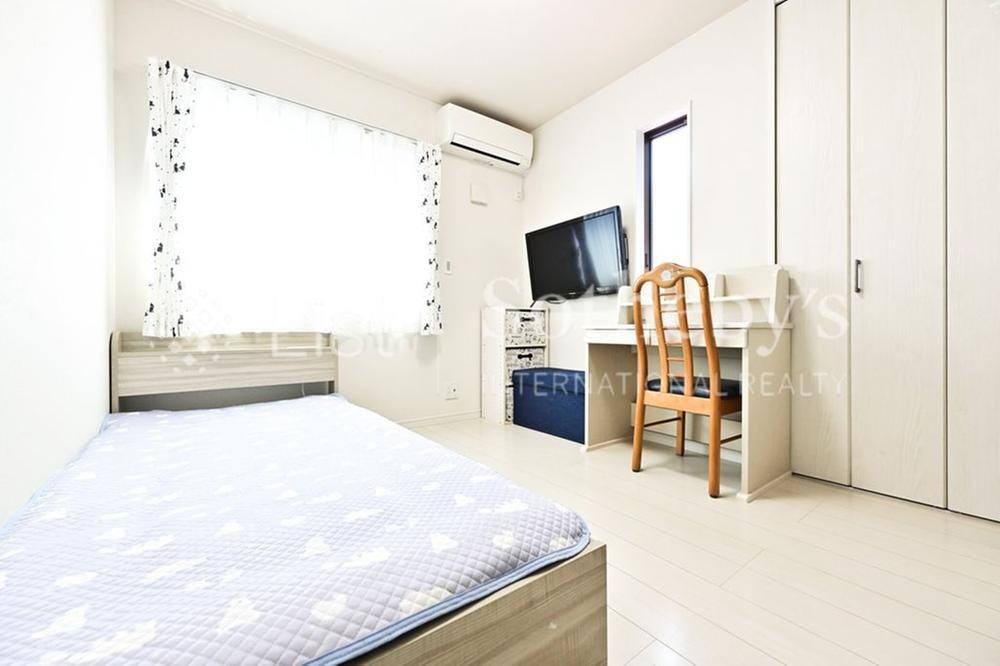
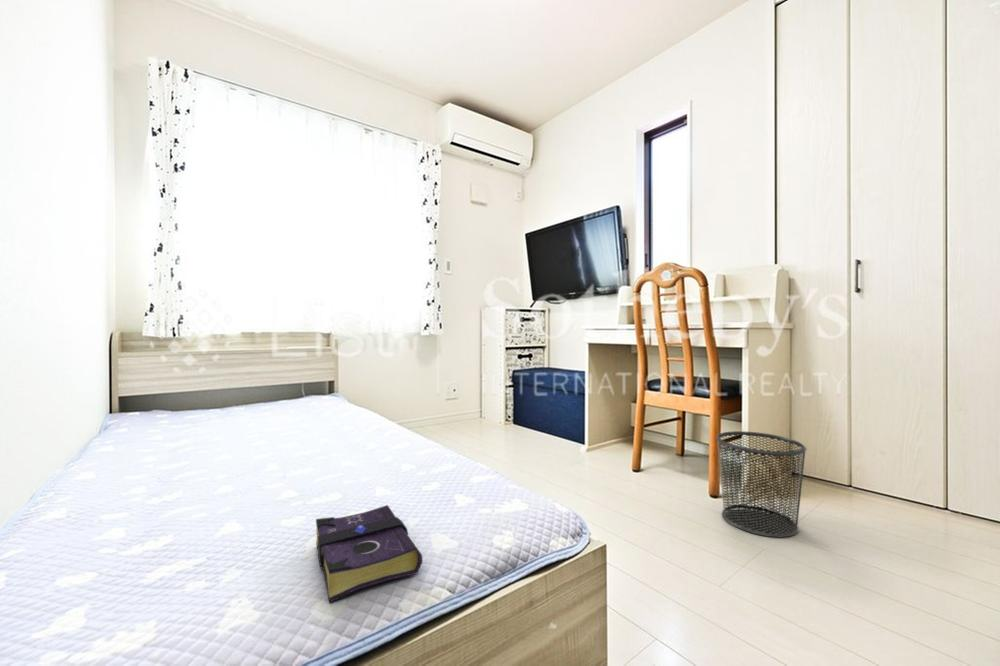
+ waste bin (758, 481)
+ book (366, 543)
